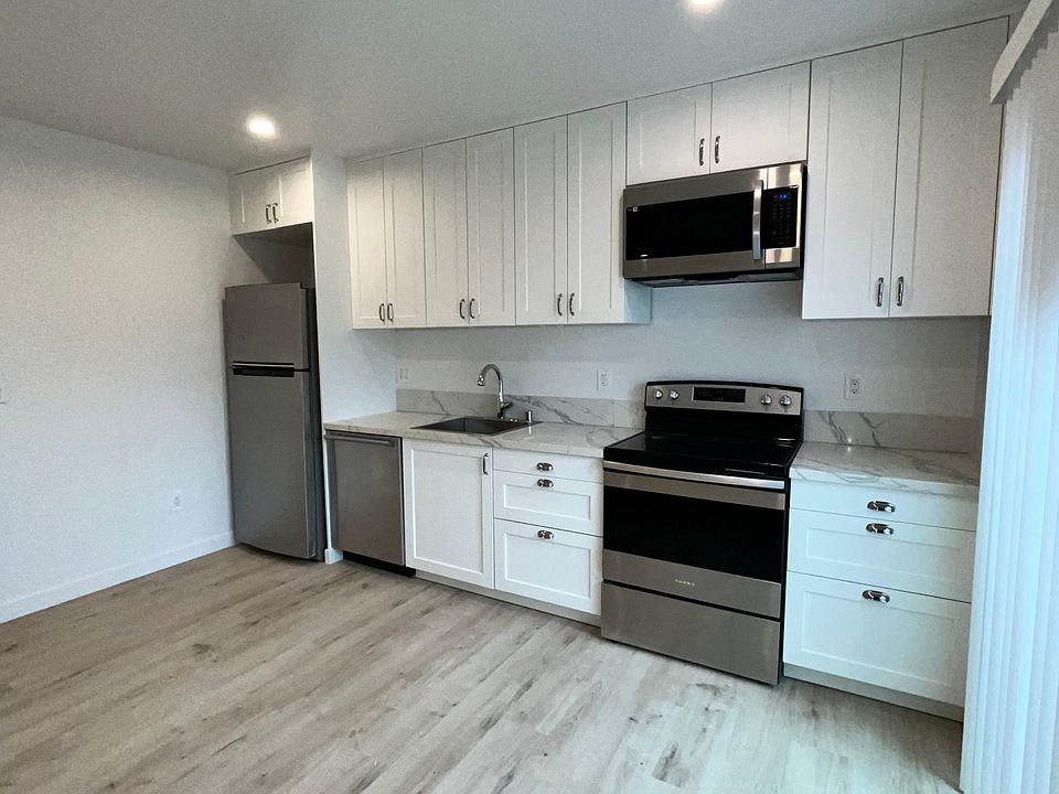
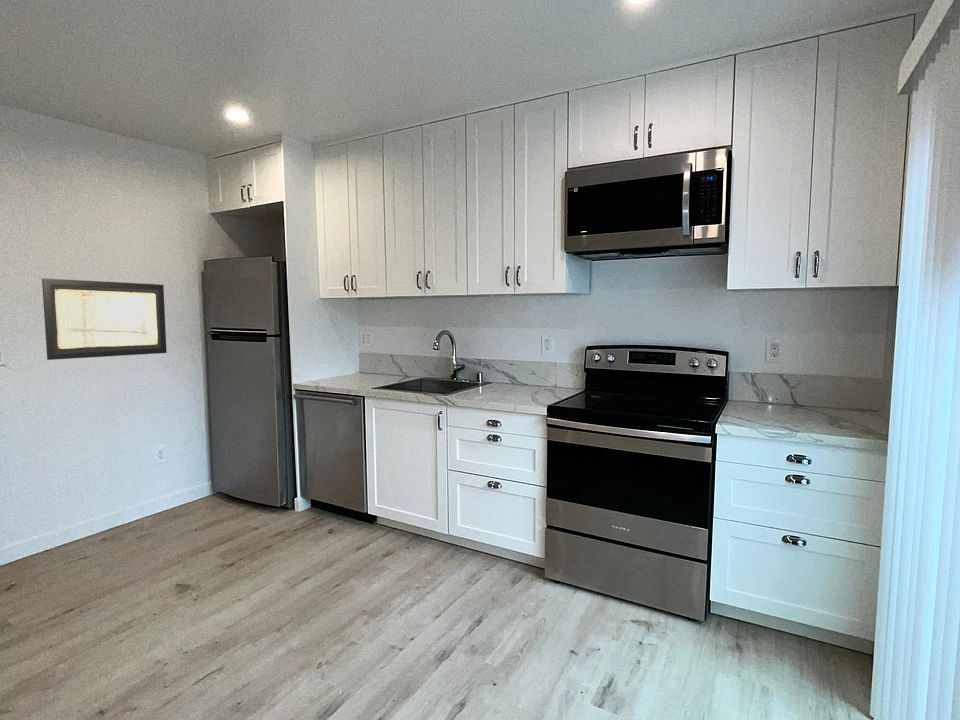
+ wall art (110, 319)
